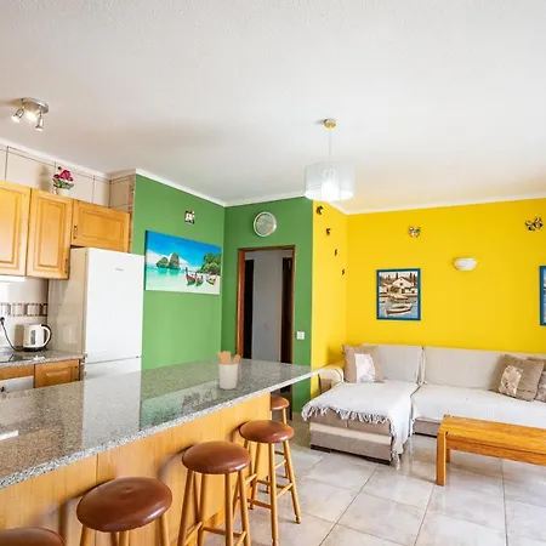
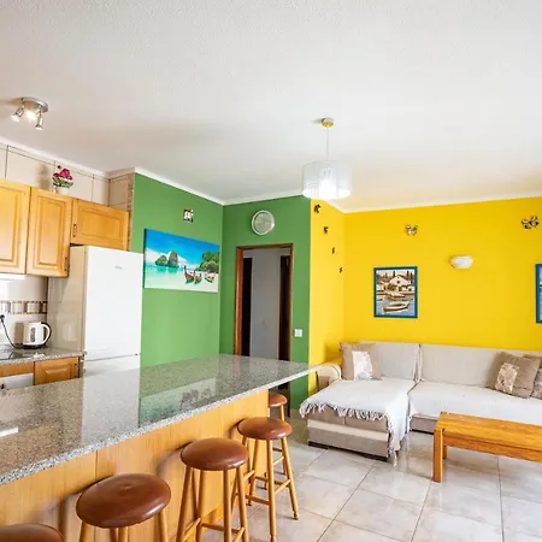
- utensil holder (226, 368)
